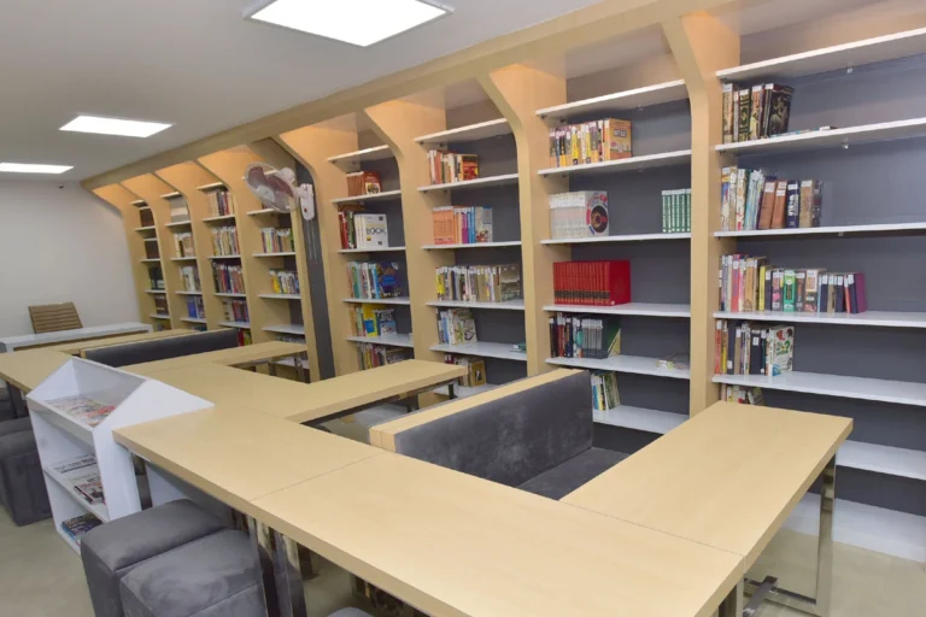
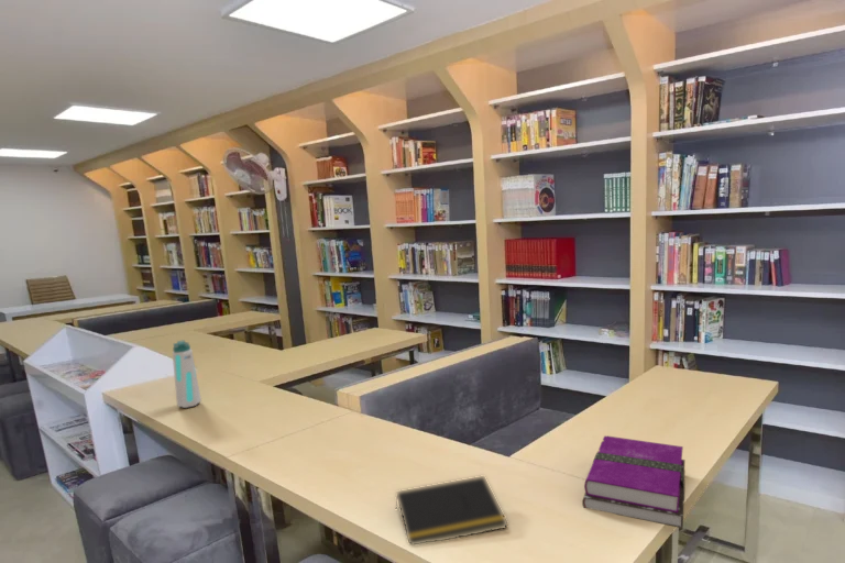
+ hardback book (636, 475)
+ water bottle (185, 373)
+ notepad (449, 508)
